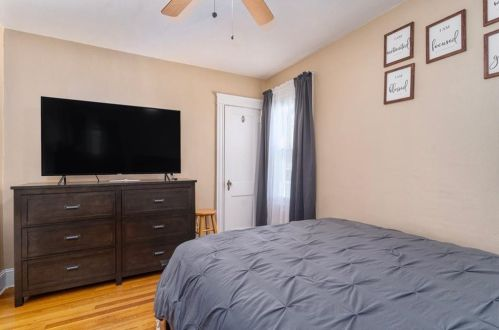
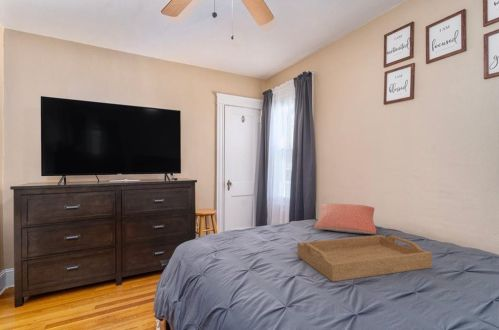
+ serving tray (360, 252)
+ pillow (345, 217)
